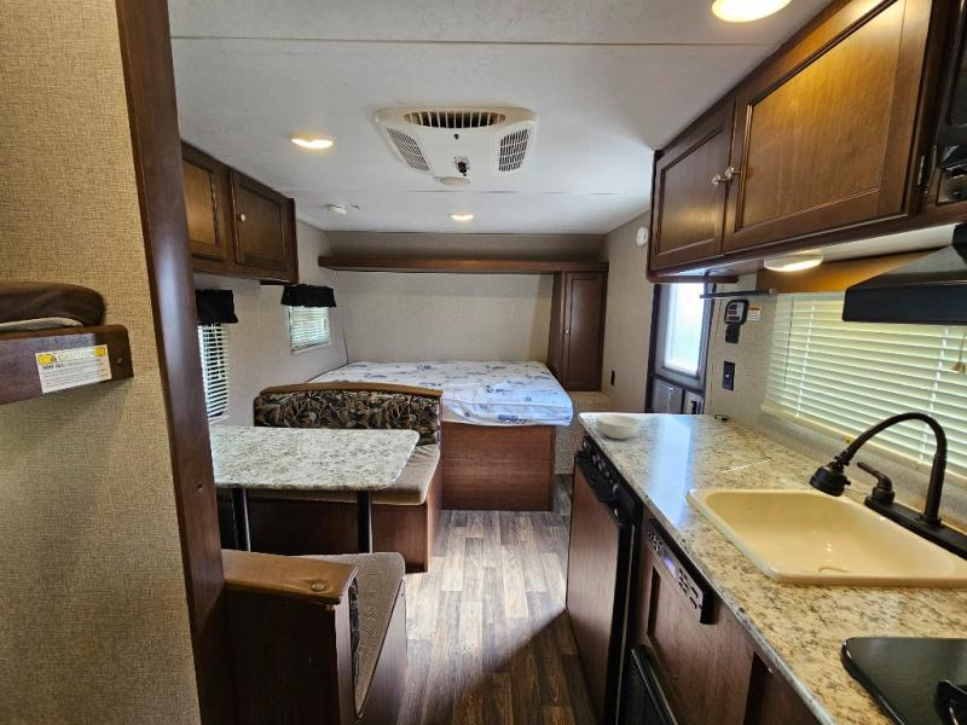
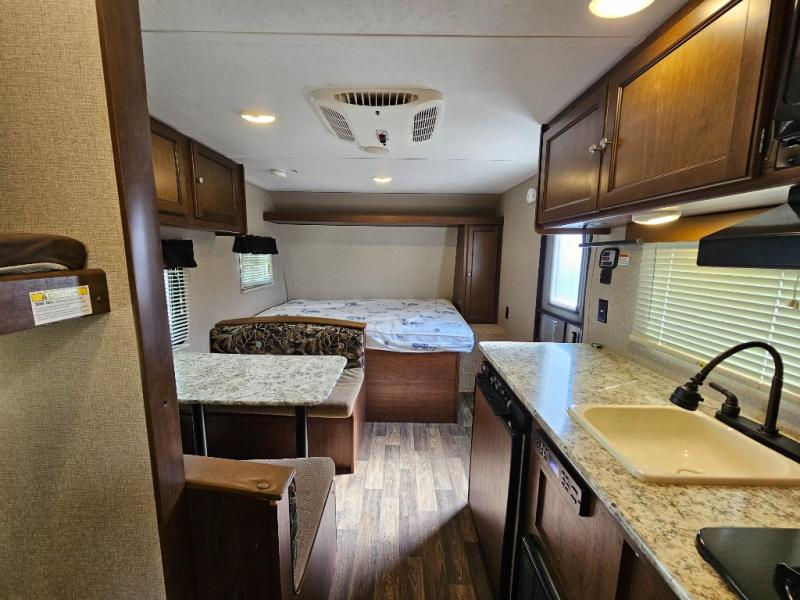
- cereal bowl (616, 428)
